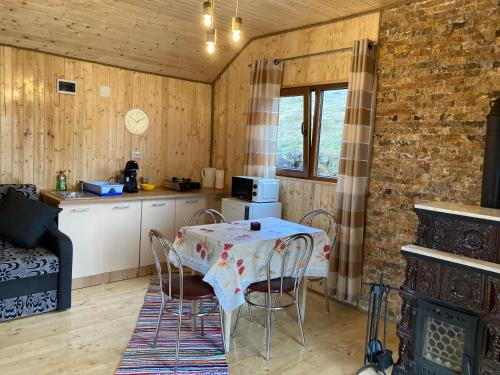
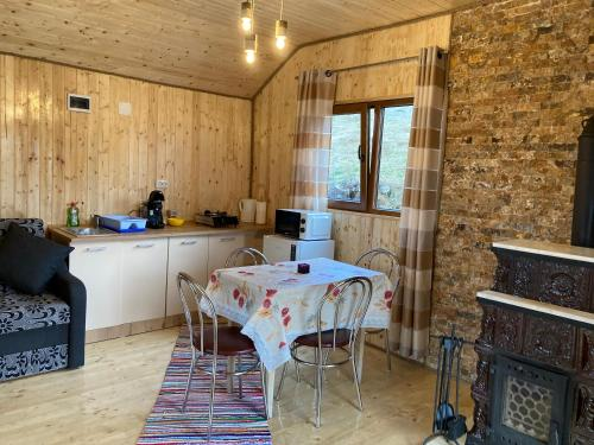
- wall clock (136, 122)
